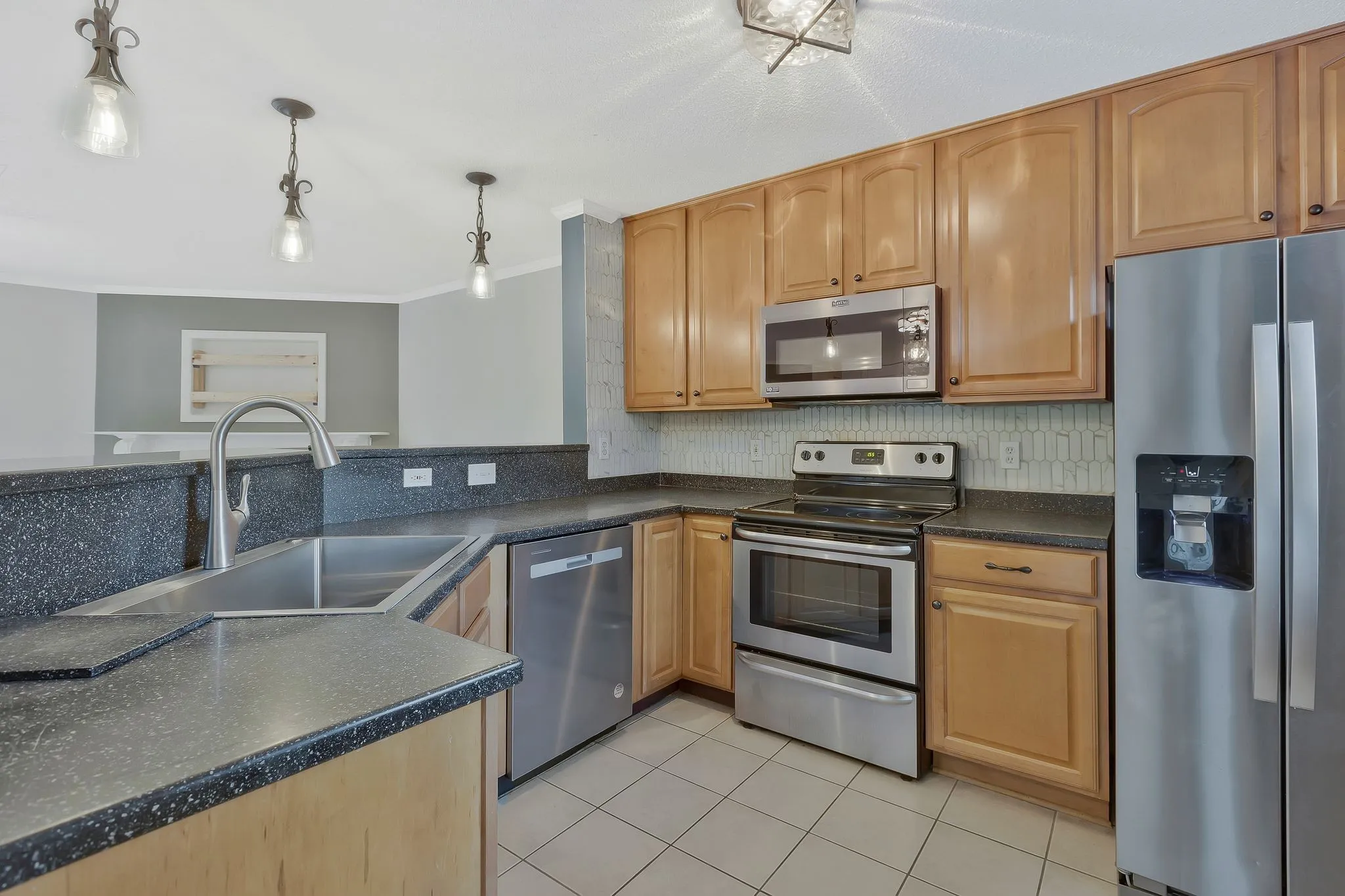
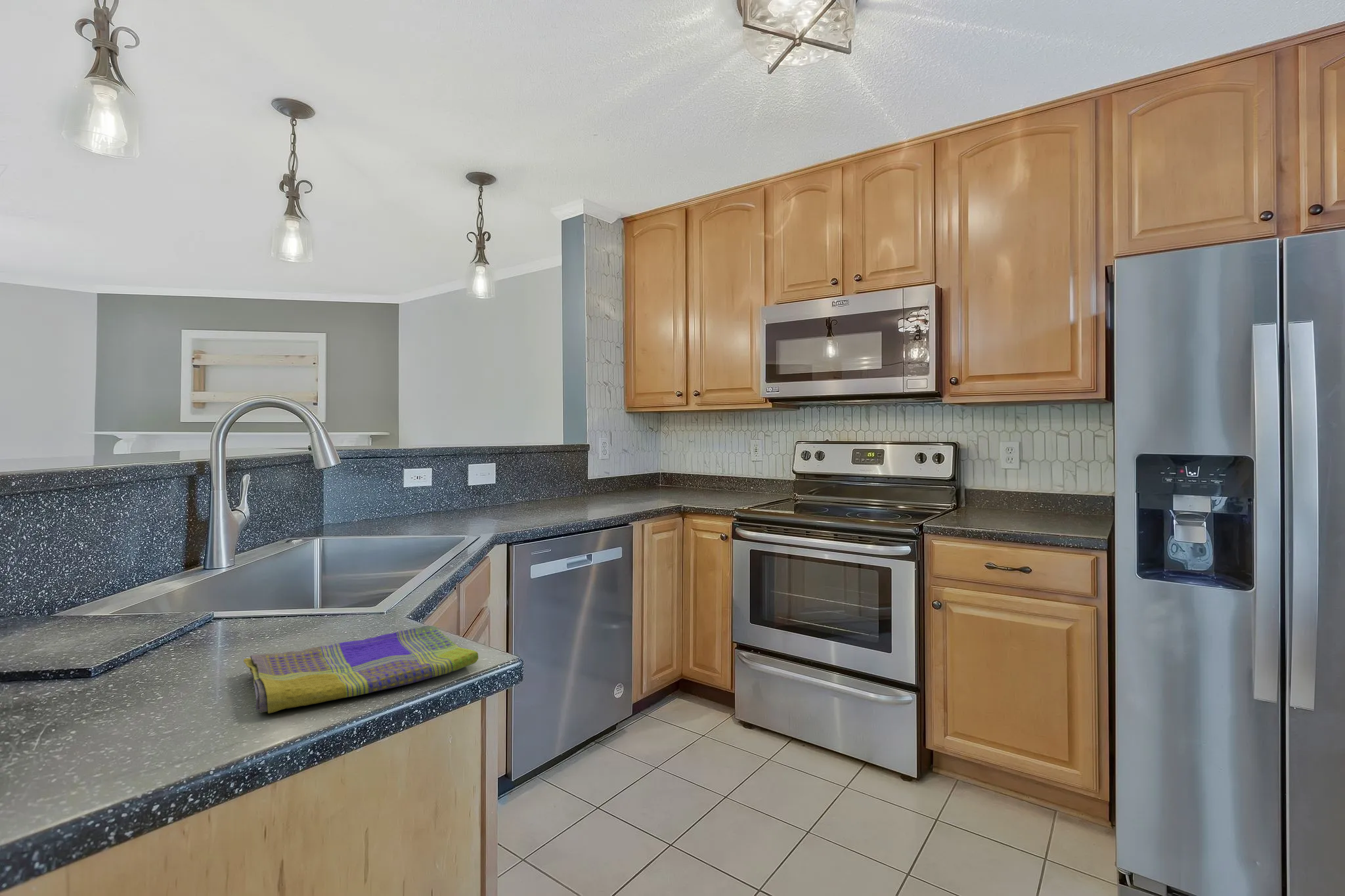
+ dish towel (363, 661)
